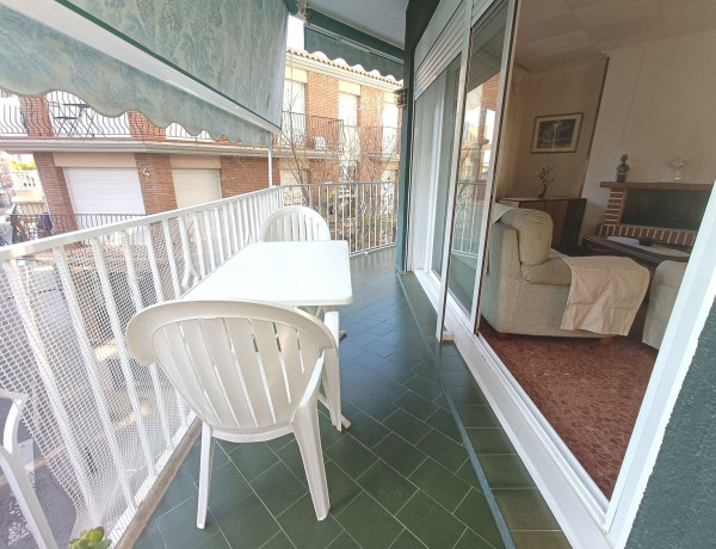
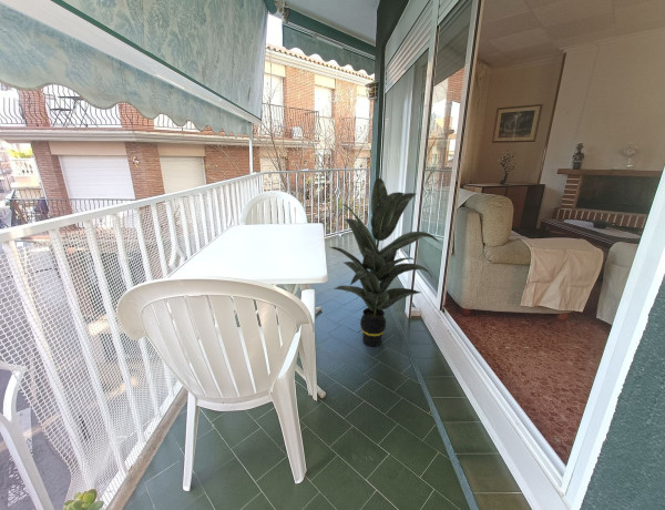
+ indoor plant (379, 265)
